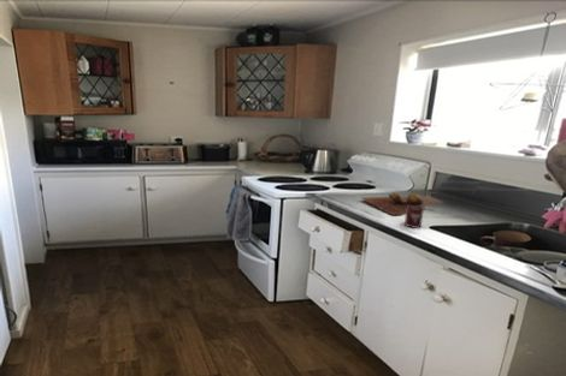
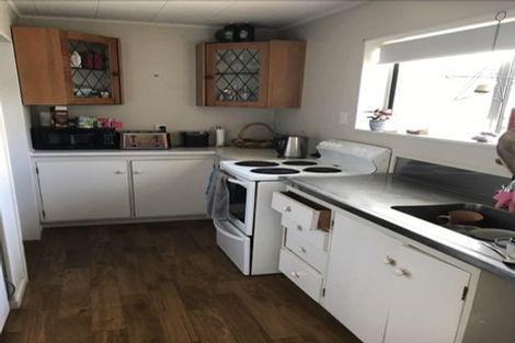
- cutting board (413, 199)
- cup (412, 215)
